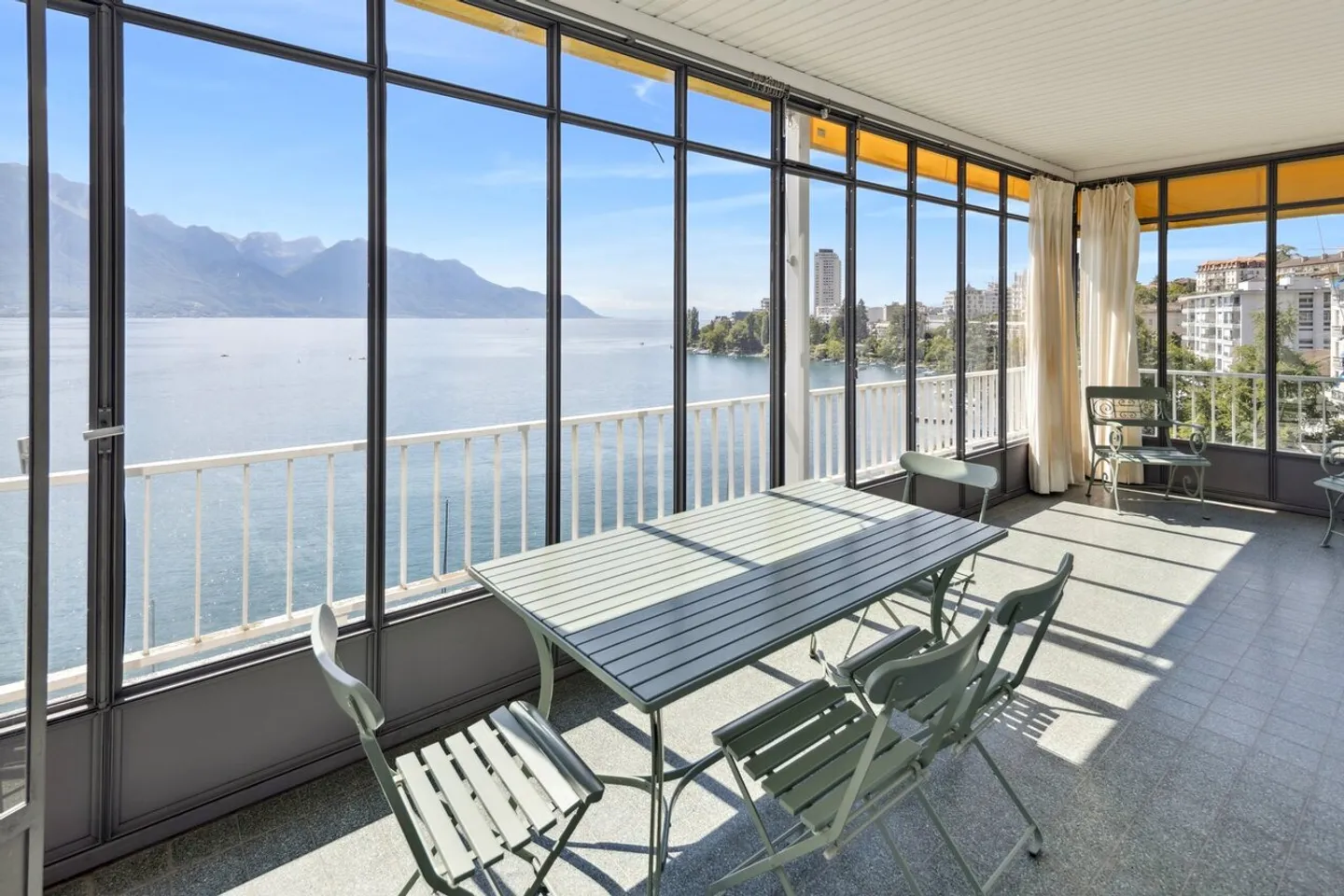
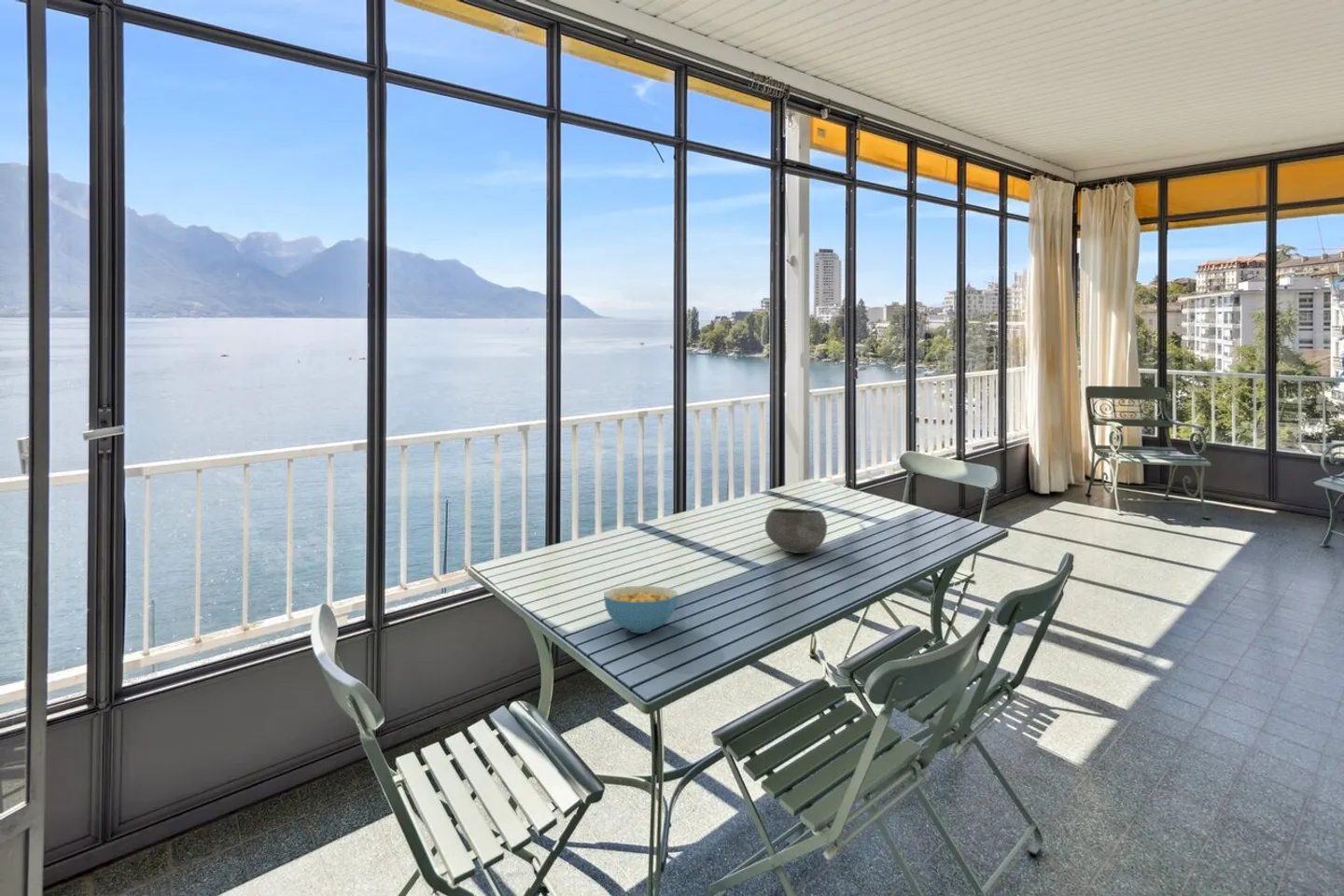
+ cereal bowl (640, 611)
+ bowl (795, 530)
